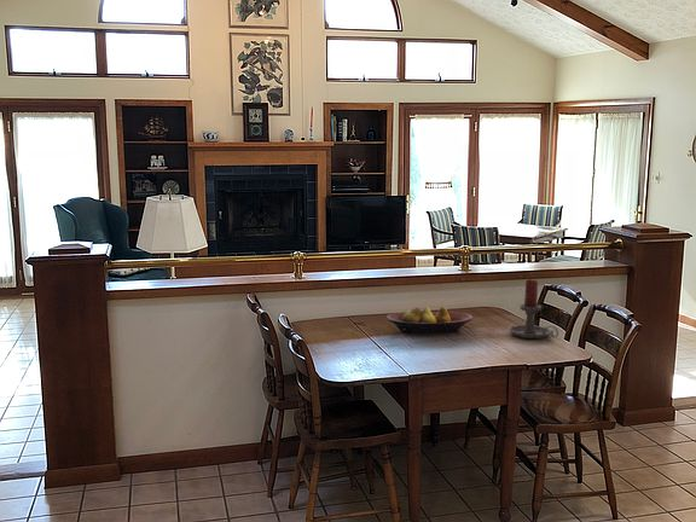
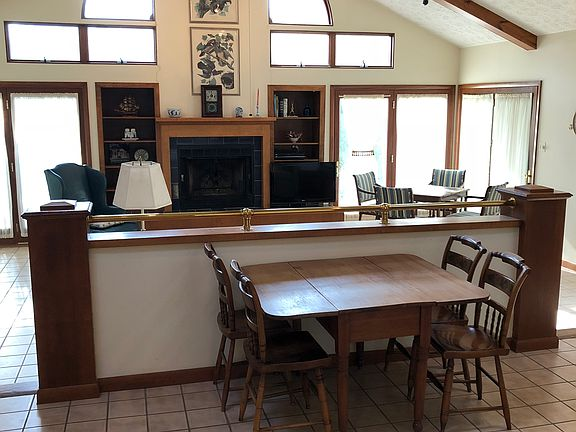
- fruit bowl (429, 318)
- candle holder (535, 307)
